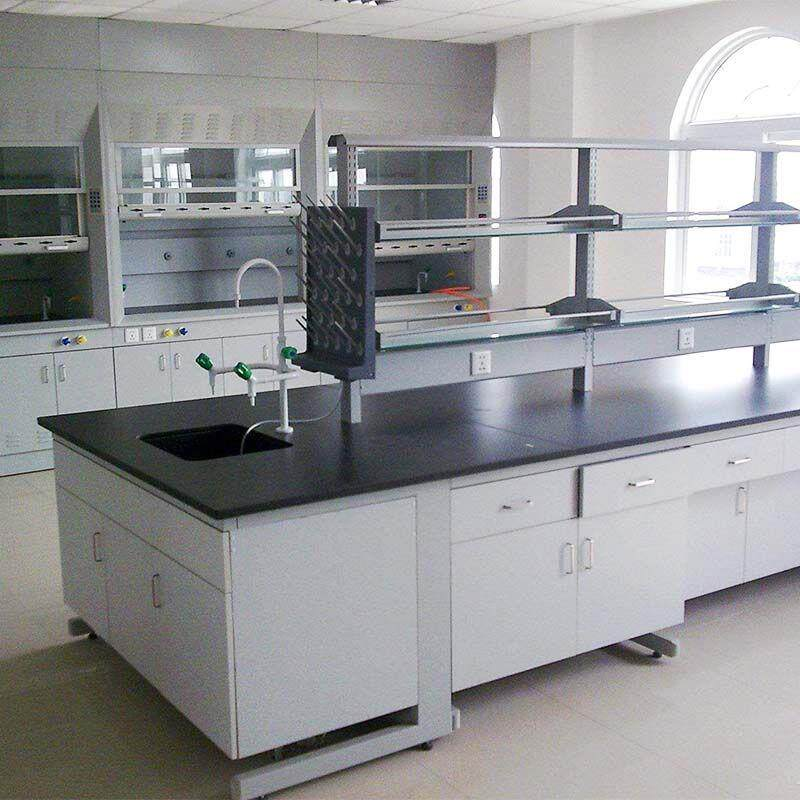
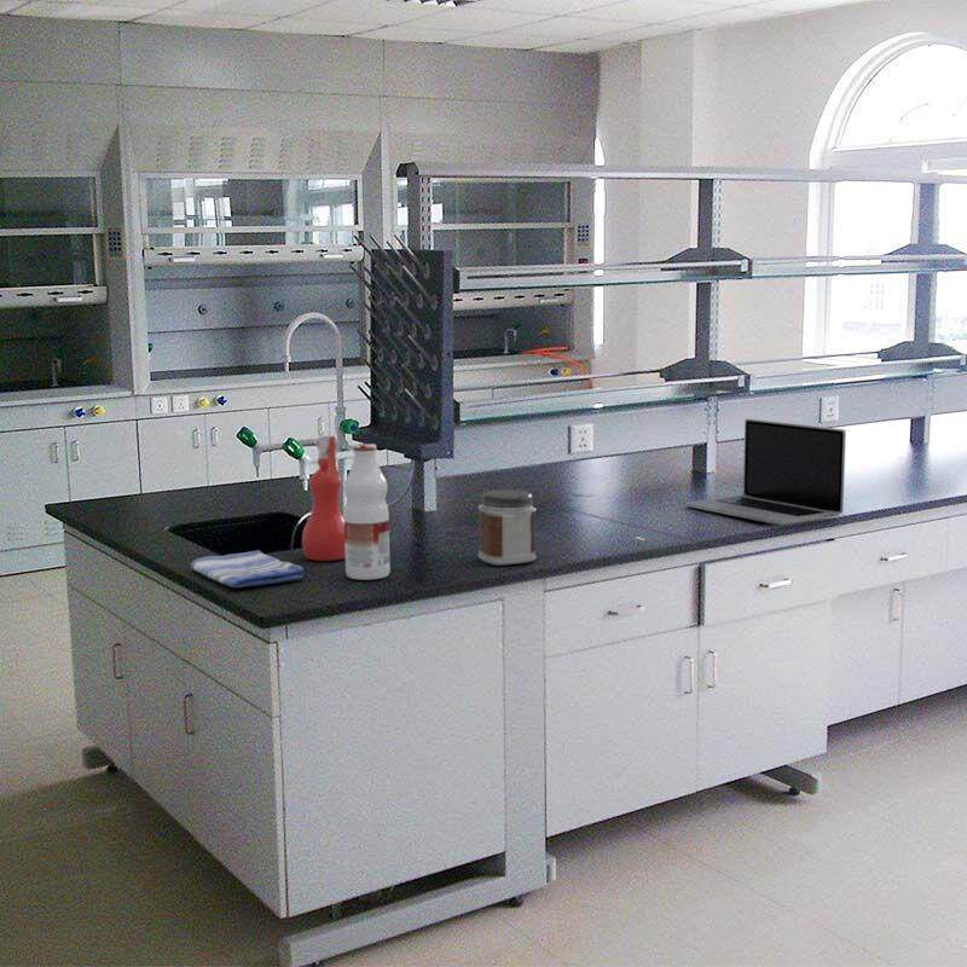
+ spray bottle (326, 496)
+ laptop (763, 469)
+ jar (506, 526)
+ dish towel (247, 568)
+ beverage bottle (366, 510)
